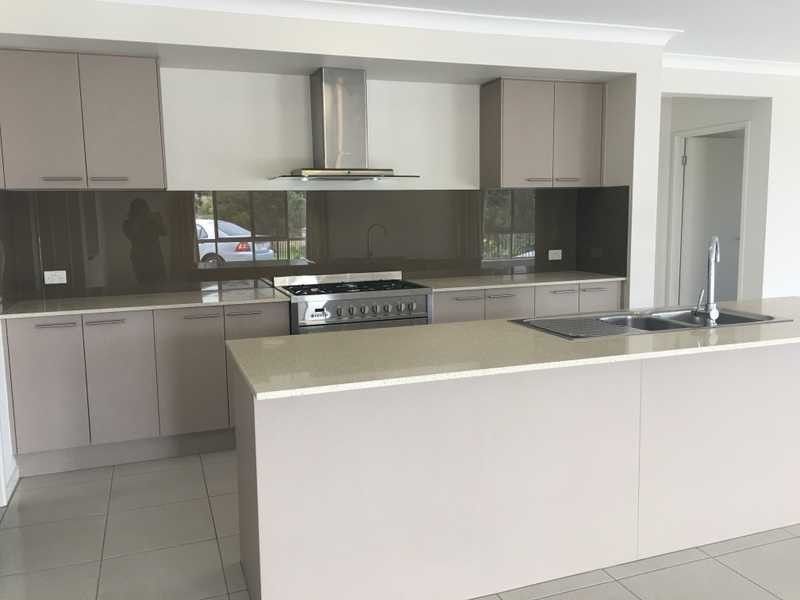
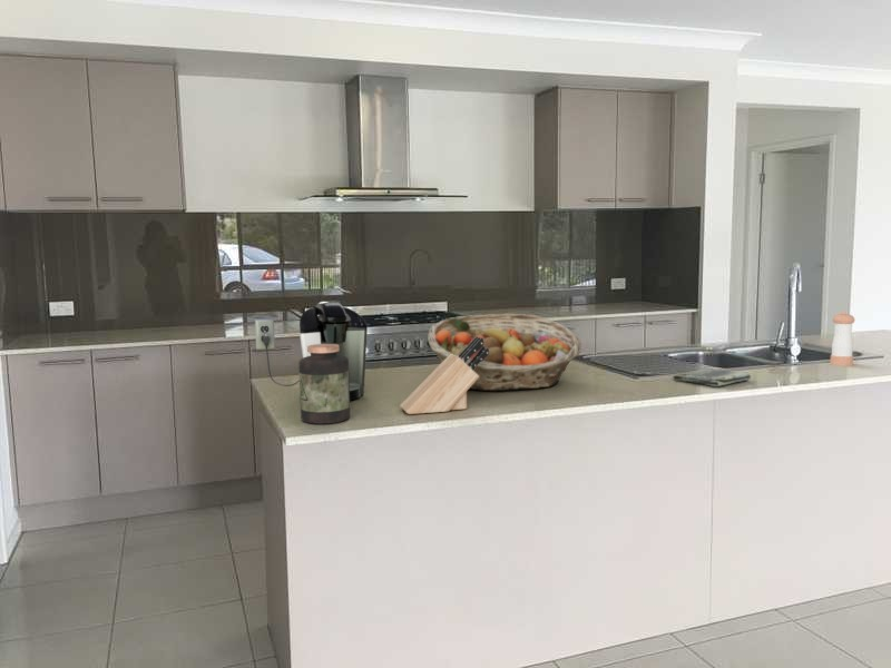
+ knife block (446, 373)
+ coffee maker (310, 353)
+ jar (324, 382)
+ dish towel (711, 375)
+ fruit basket (503, 350)
+ pepper shaker (842, 338)
